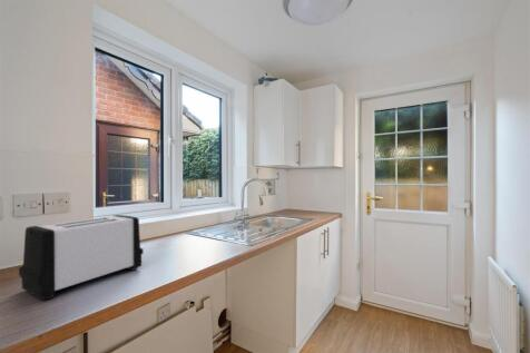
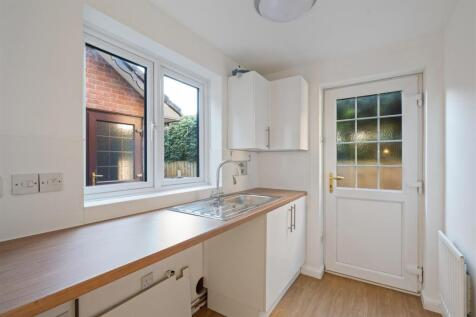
- toaster (89, 249)
